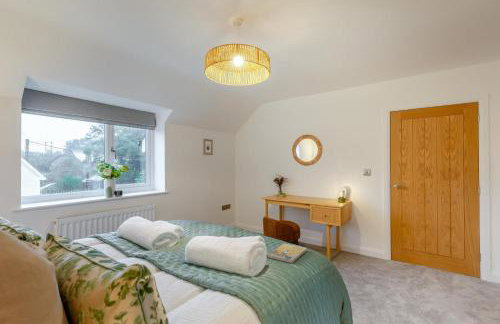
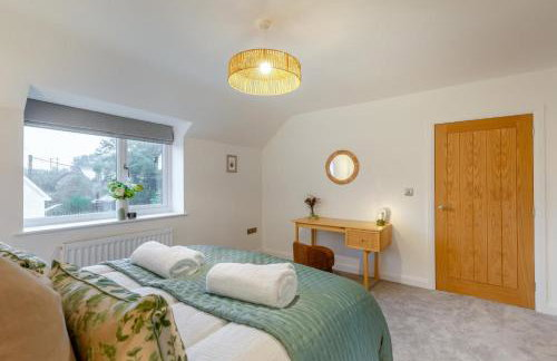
- book (287, 252)
